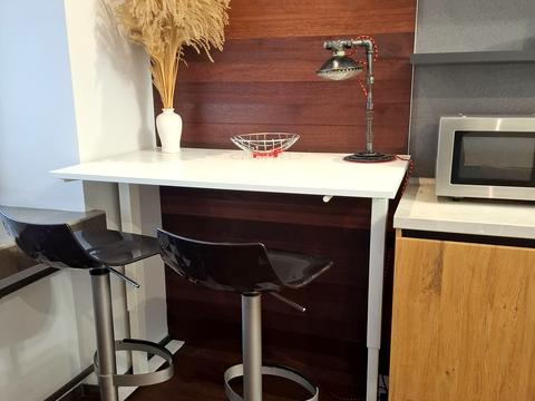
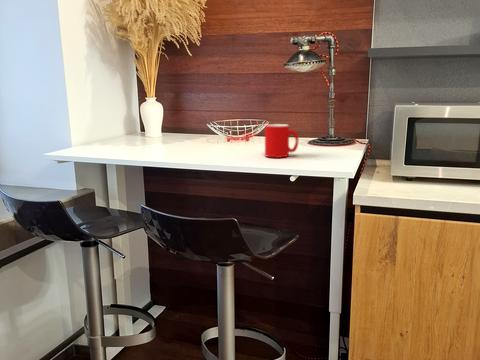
+ cup (281, 140)
